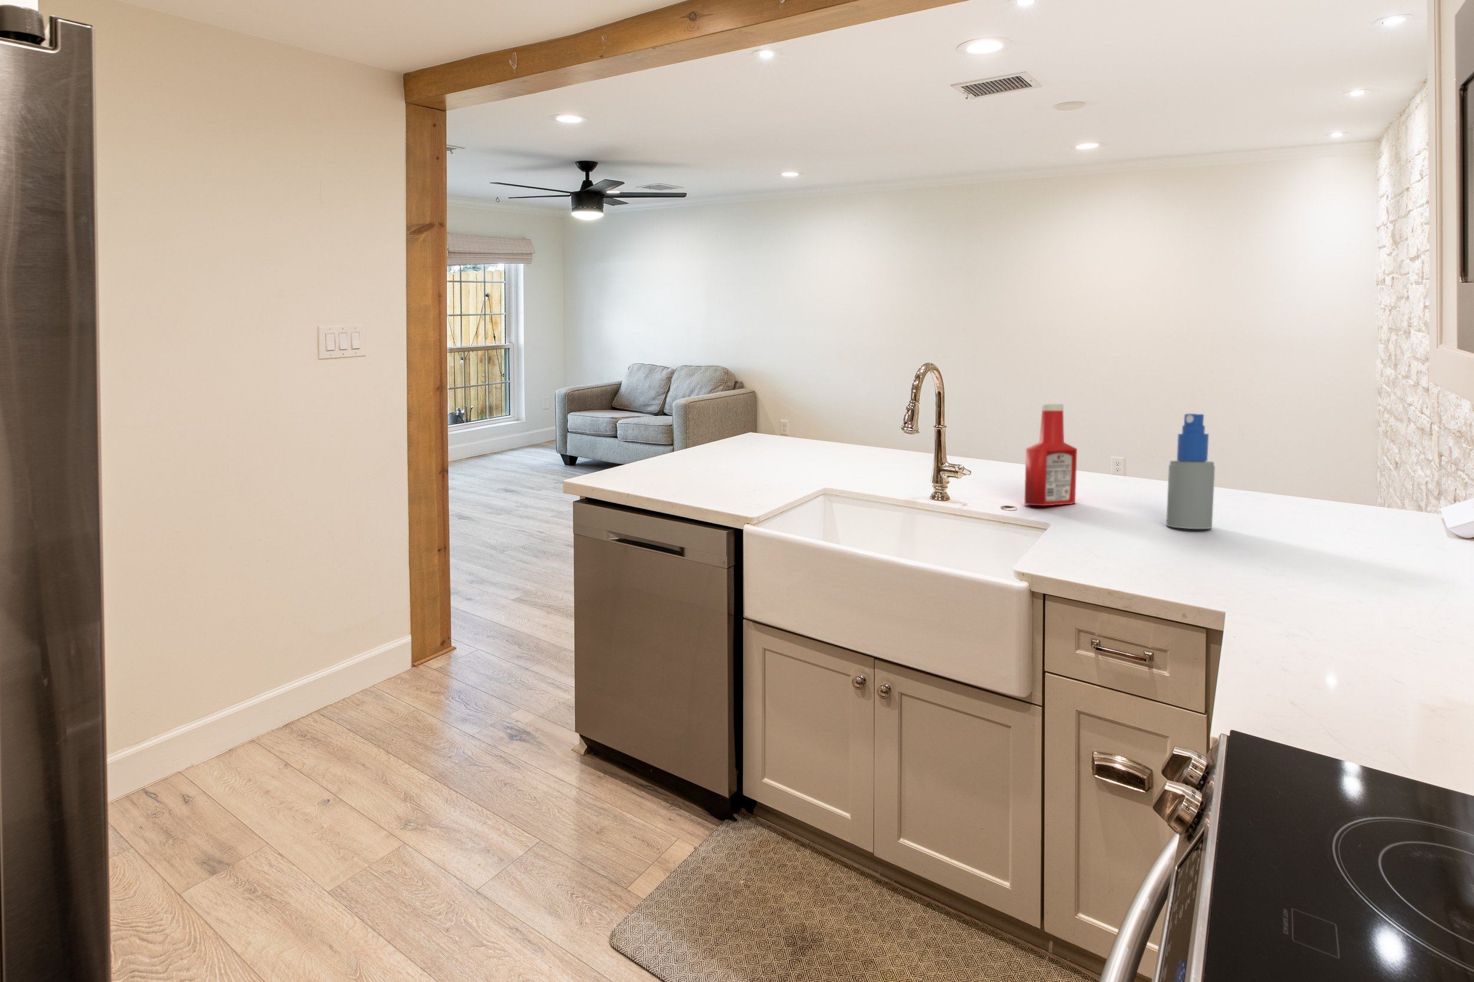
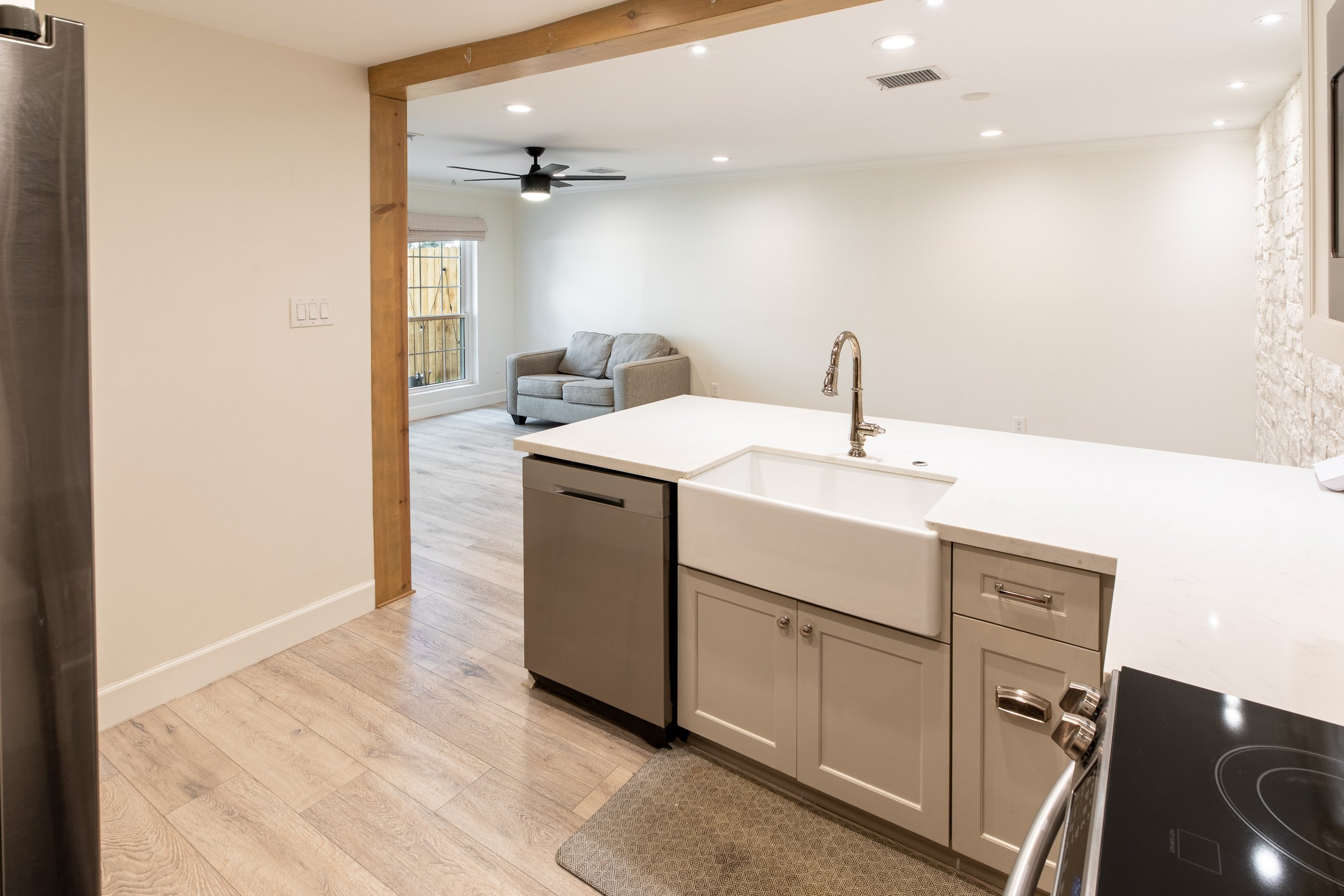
- soap bottle (1052, 454)
- spray bottle (1191, 470)
